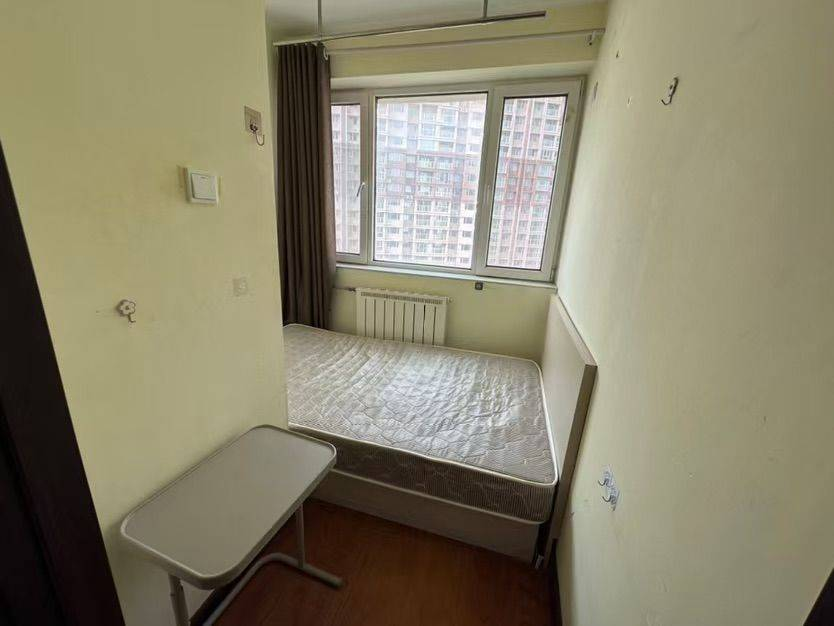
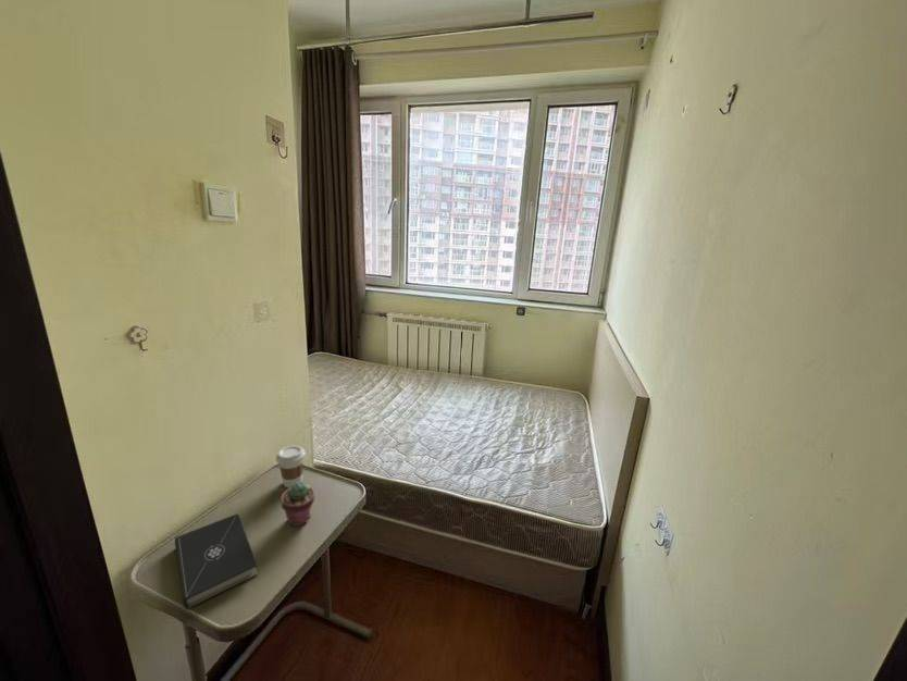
+ book (214, 555)
+ coffee cup (291, 467)
+ potted succulent (298, 502)
